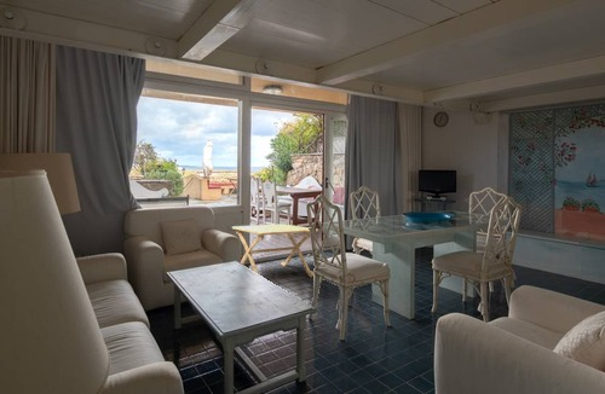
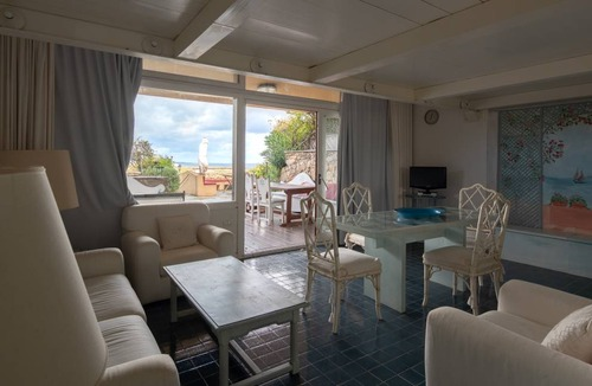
- side table (273, 250)
